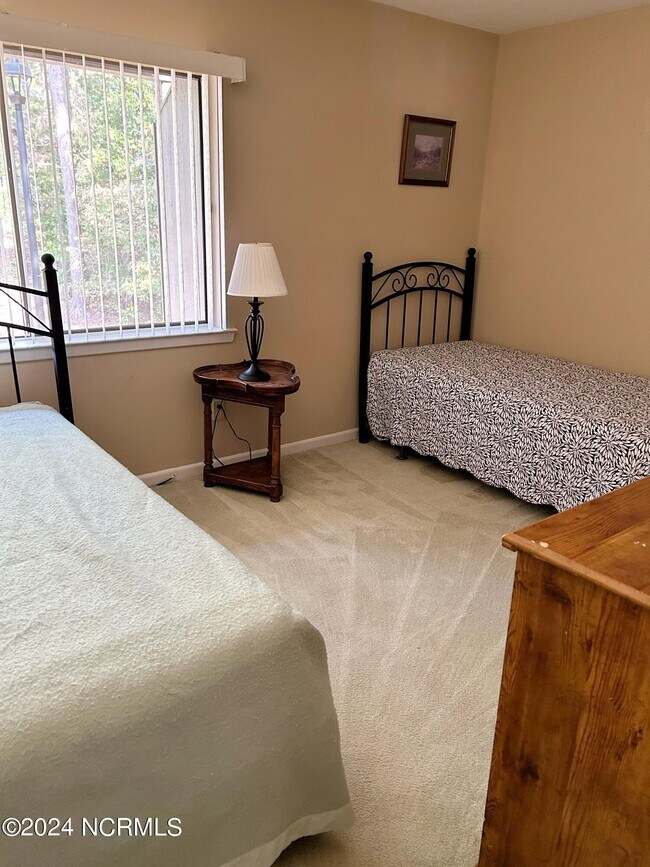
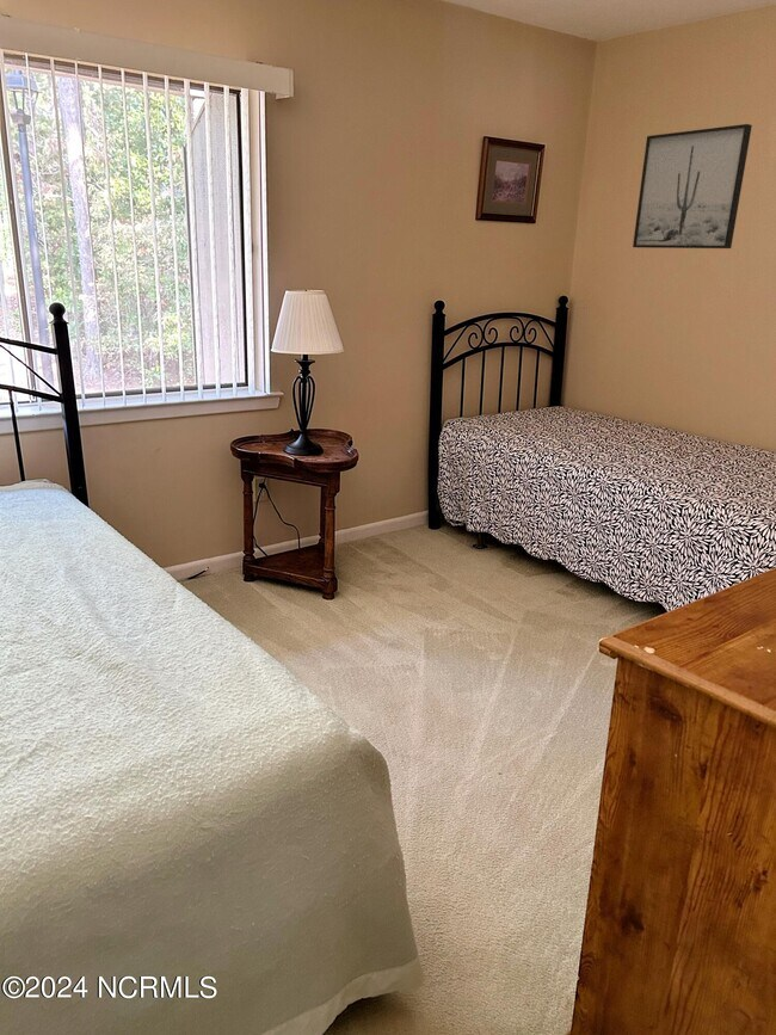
+ wall art (688, 190)
